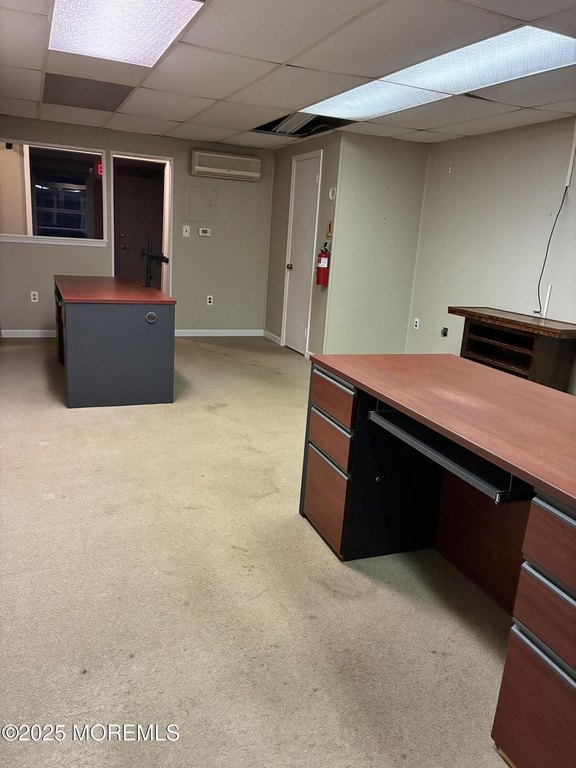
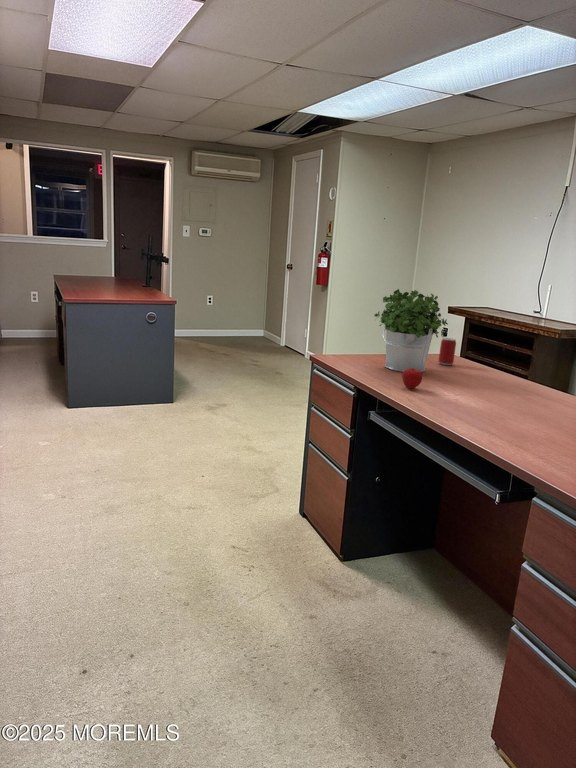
+ beer can (447, 351)
+ potted plant (409, 329)
+ apple (411, 378)
